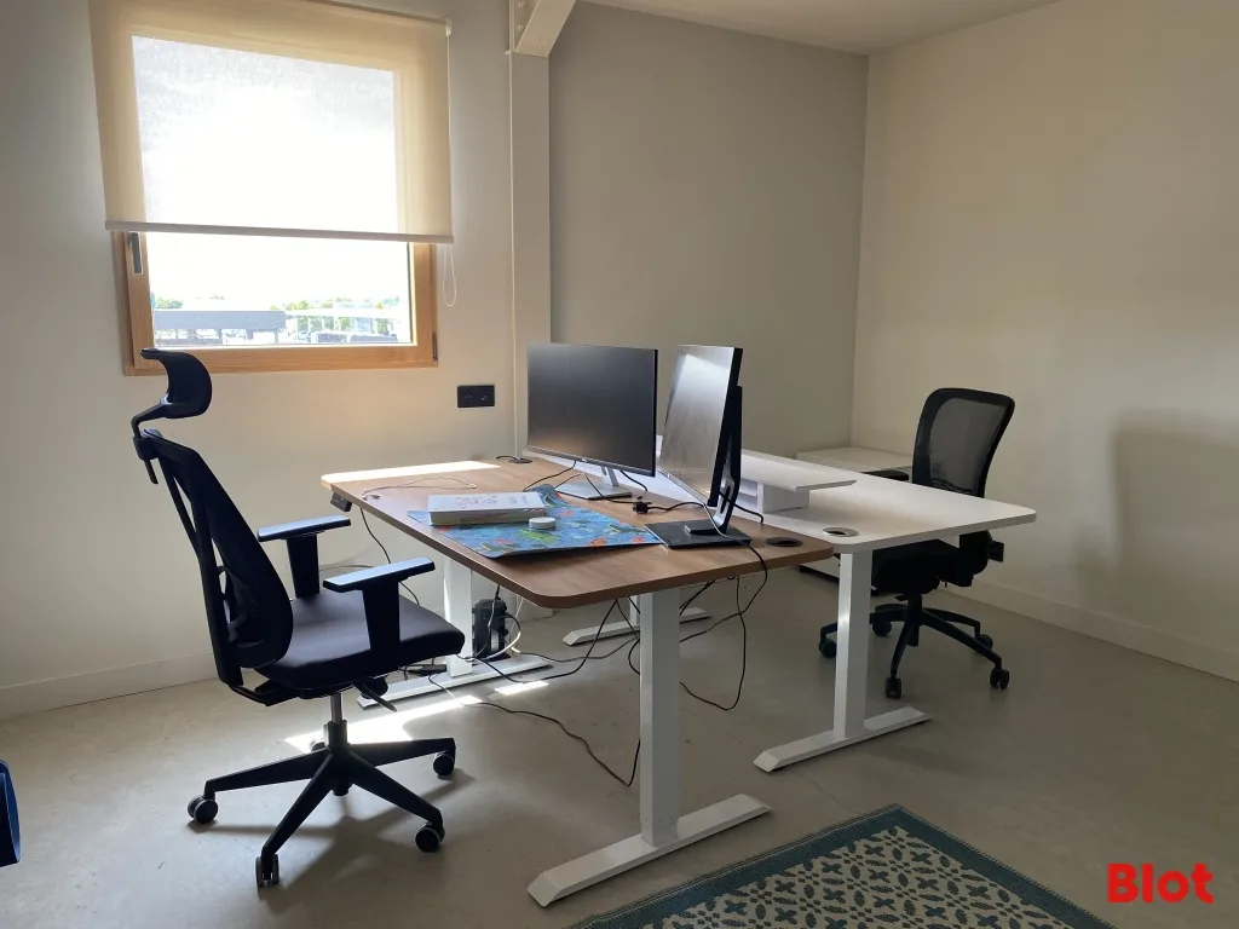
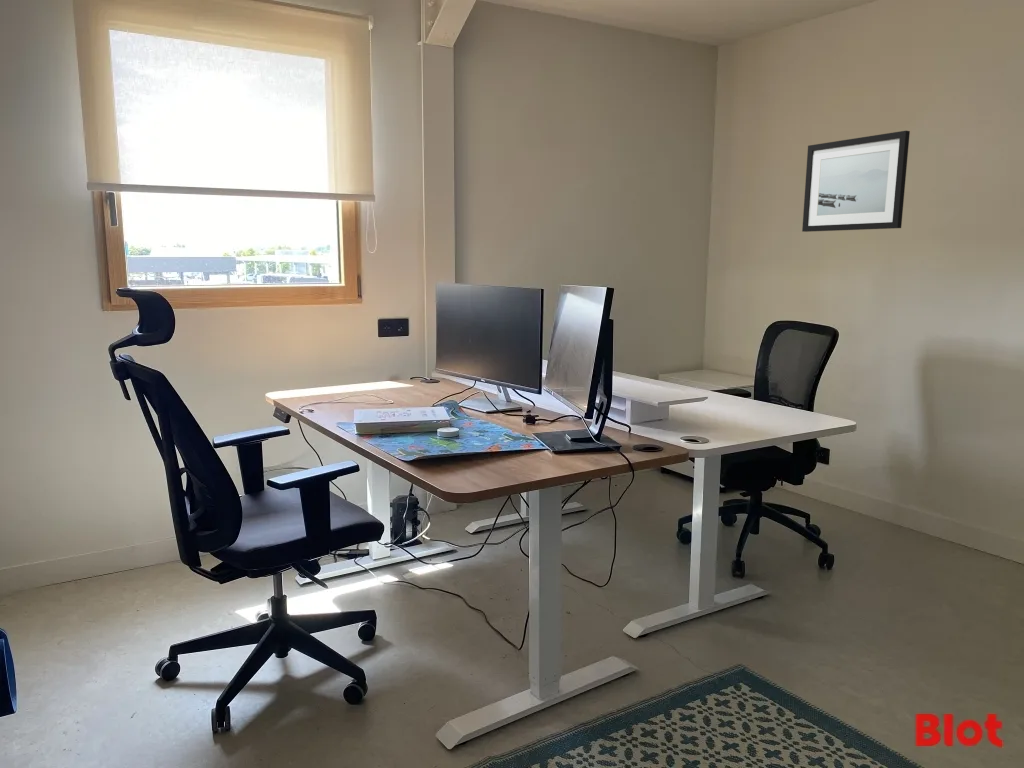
+ wall art (852, 184)
